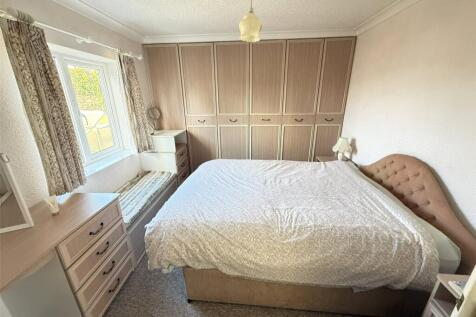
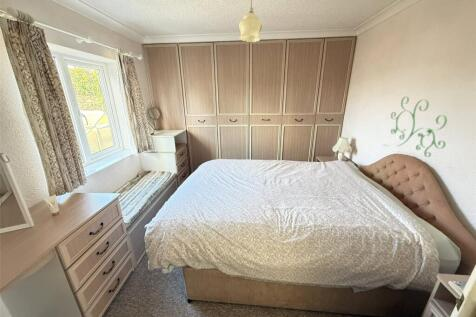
+ wall ornament (413, 125)
